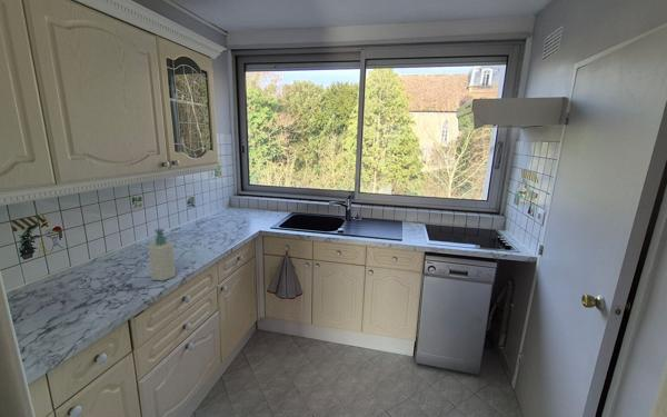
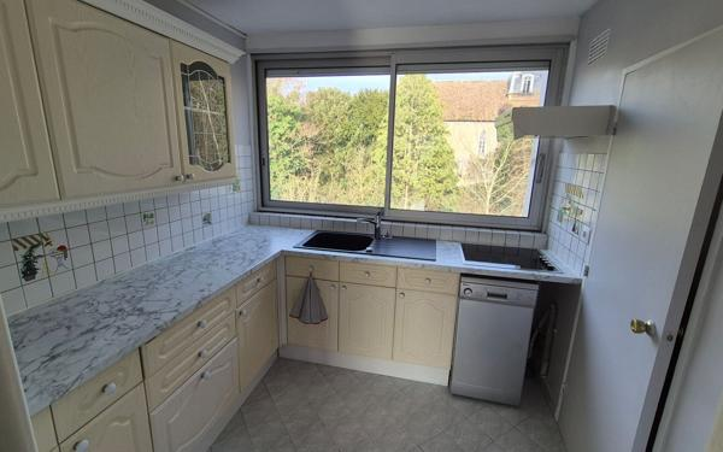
- soap bottle (161, 252)
